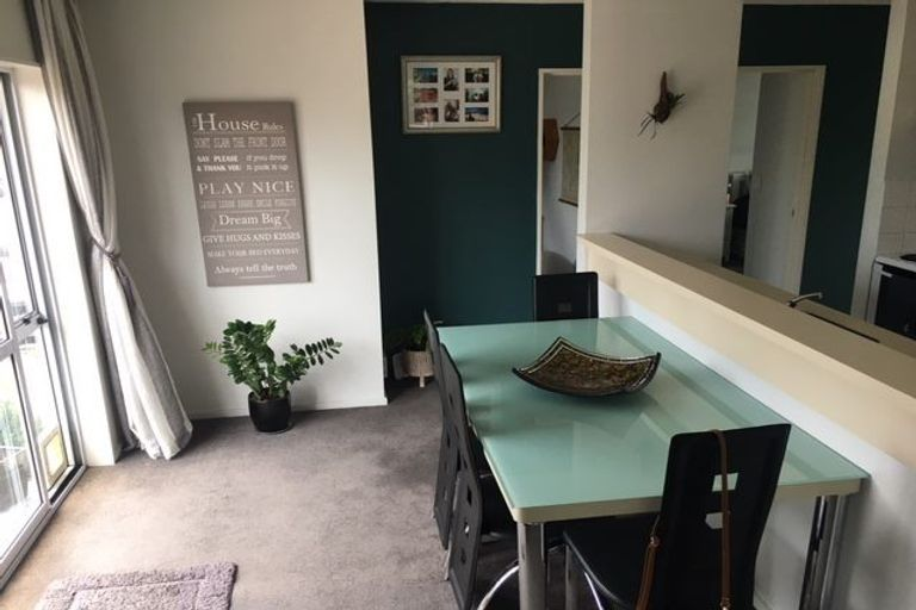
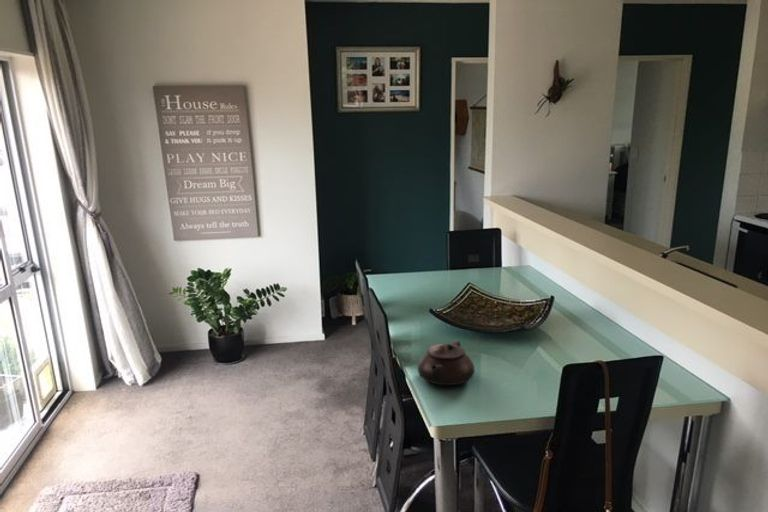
+ teapot (447, 360)
